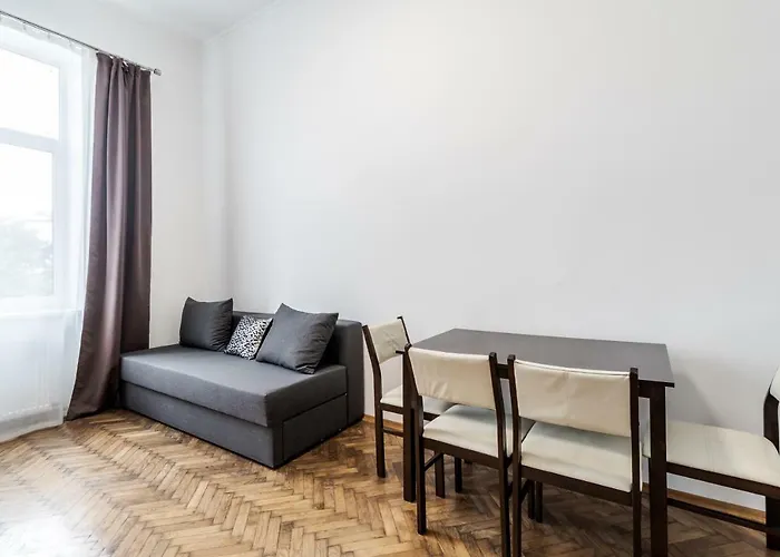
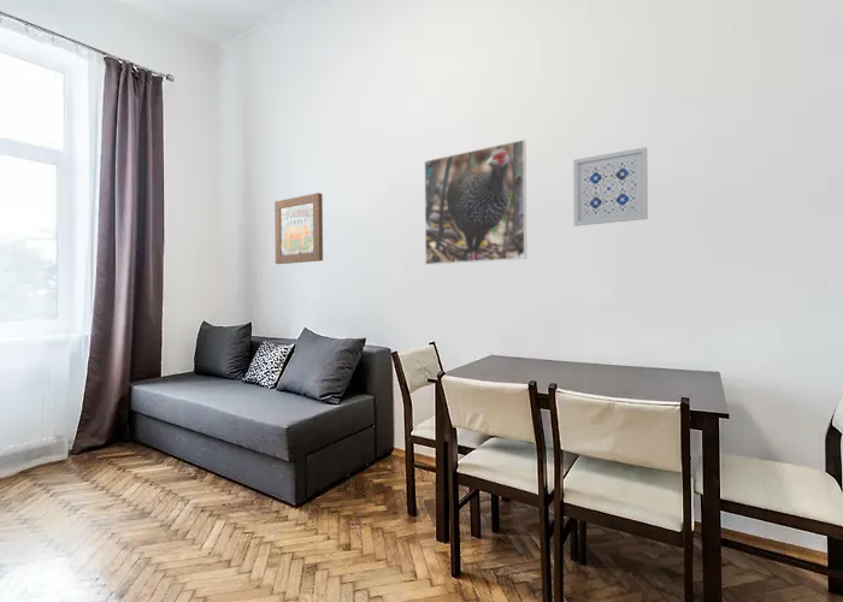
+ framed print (472, 206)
+ wall art (608, 188)
+ wall art (297, 230)
